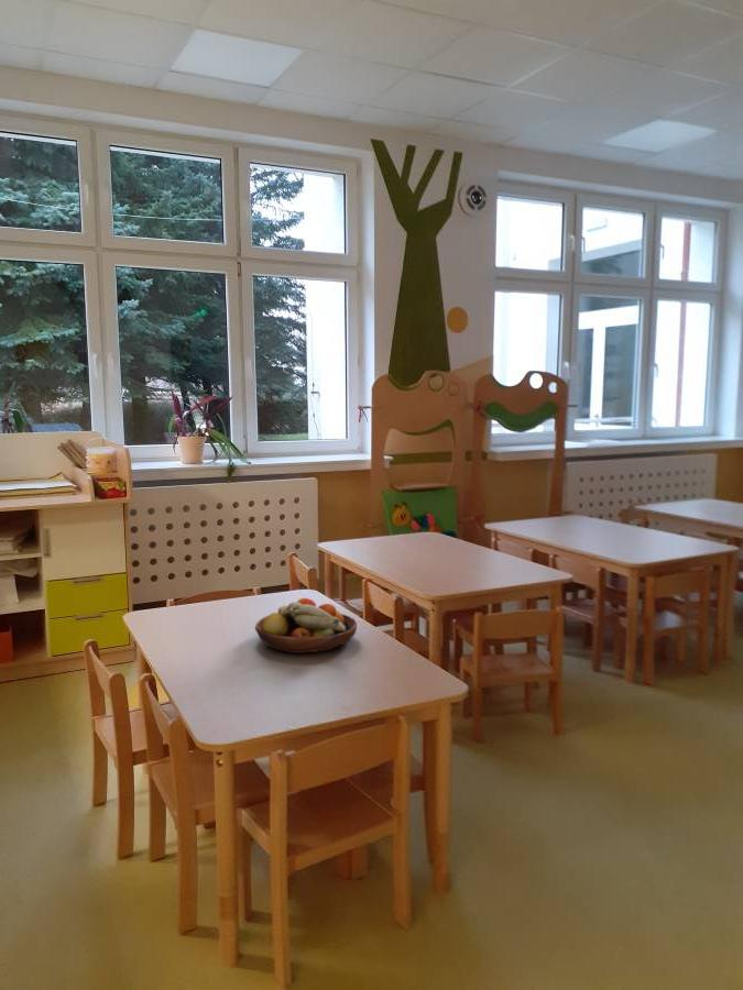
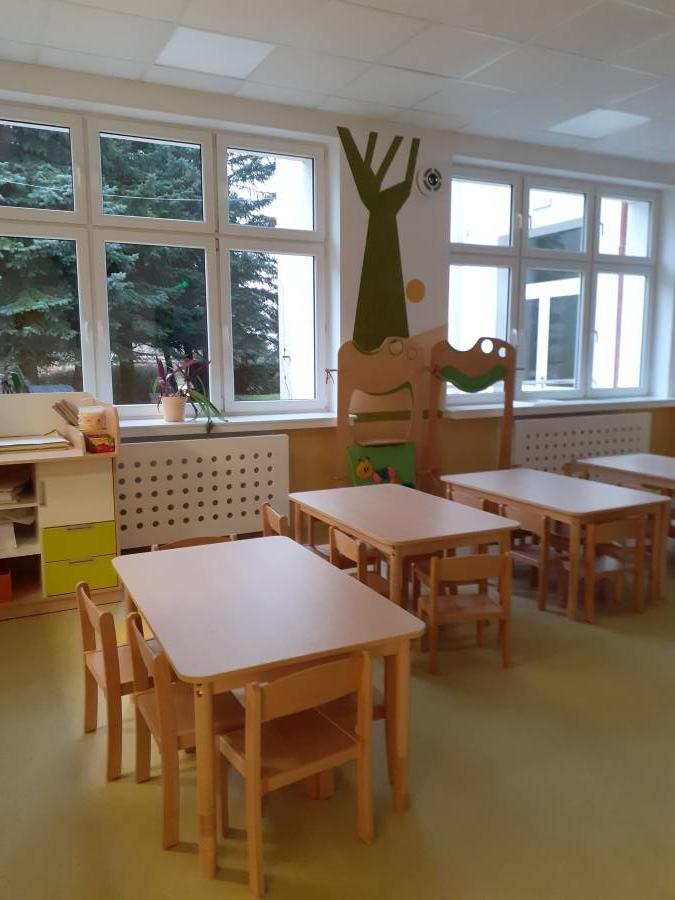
- fruit bowl (307, 619)
